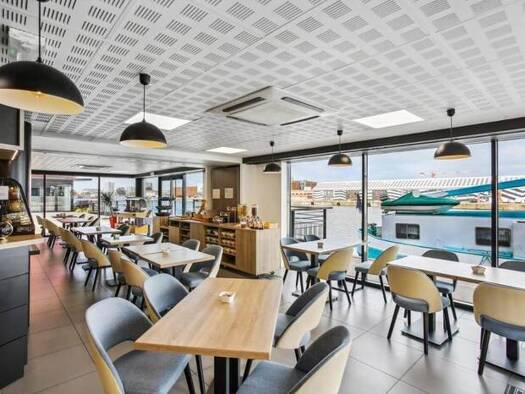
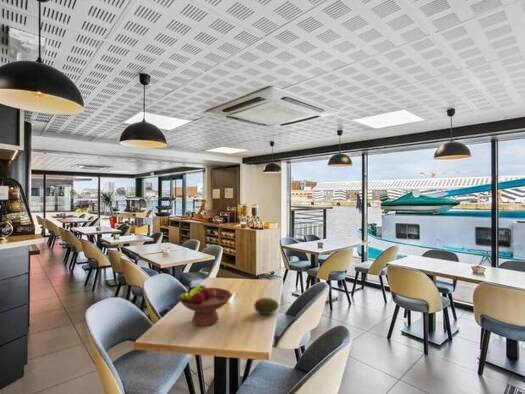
+ fruit (266, 305)
+ fruit bowl (205, 303)
